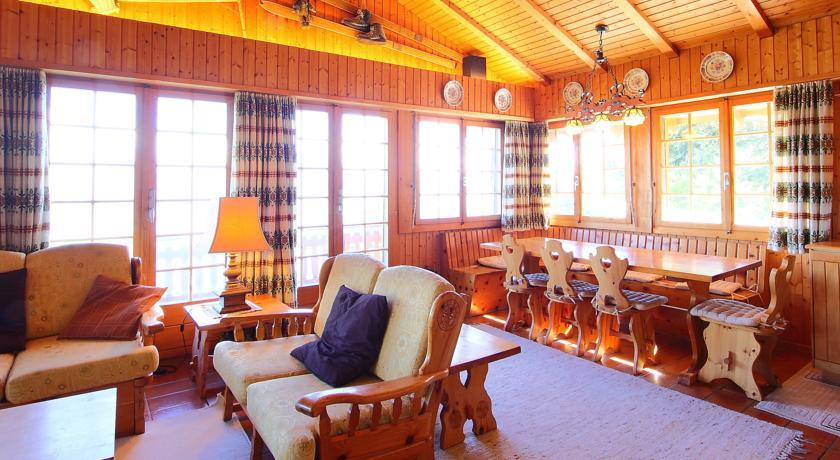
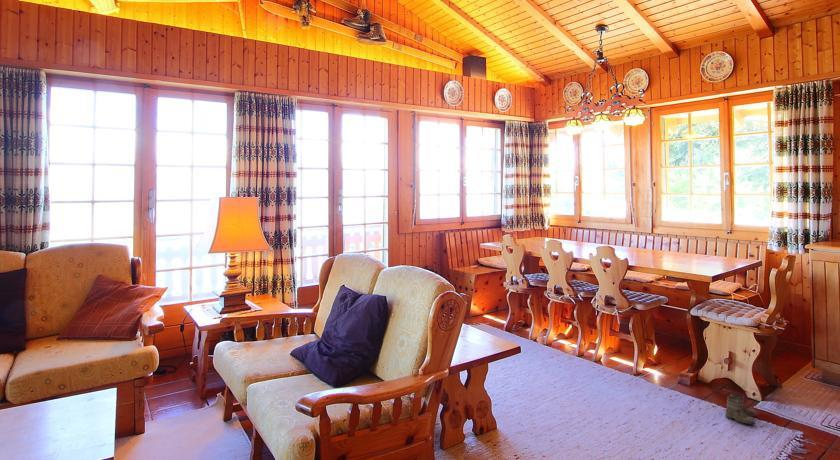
+ boots (741, 407)
